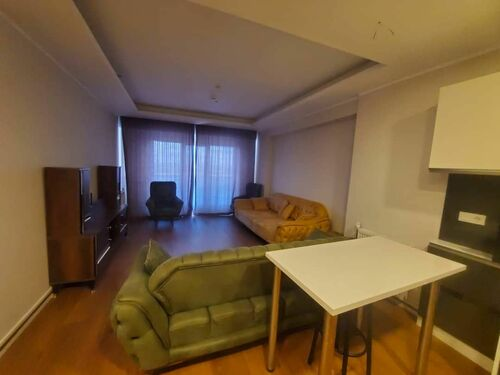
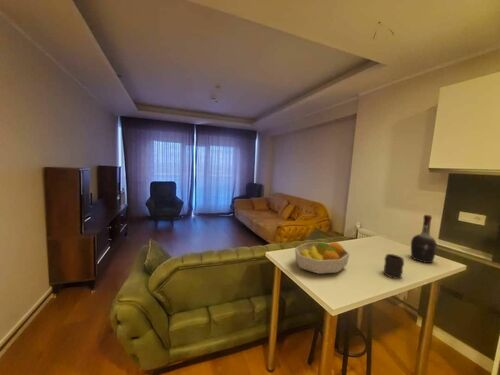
+ fruit bowl (321, 254)
+ mug (394, 265)
+ cognac bottle (424, 237)
